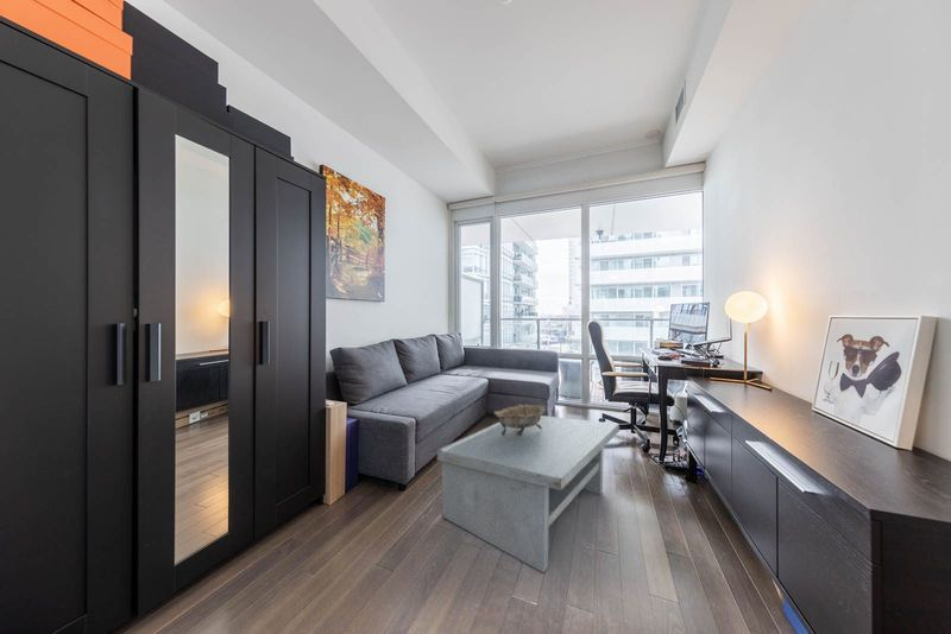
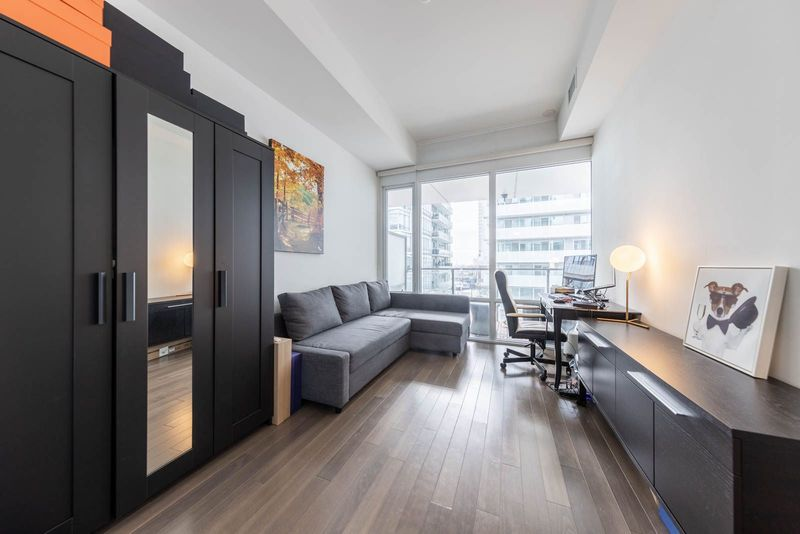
- coffee table (533, 467)
- decorative bowl (521, 418)
